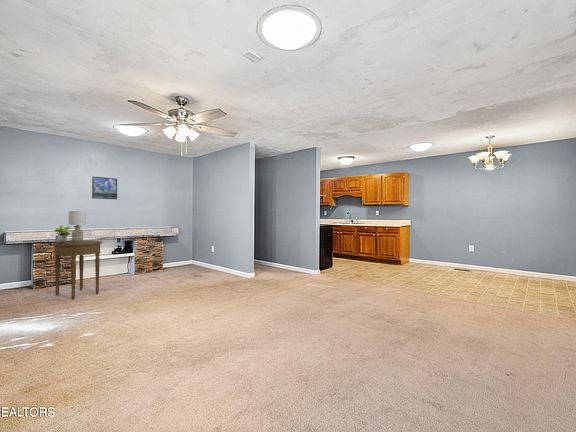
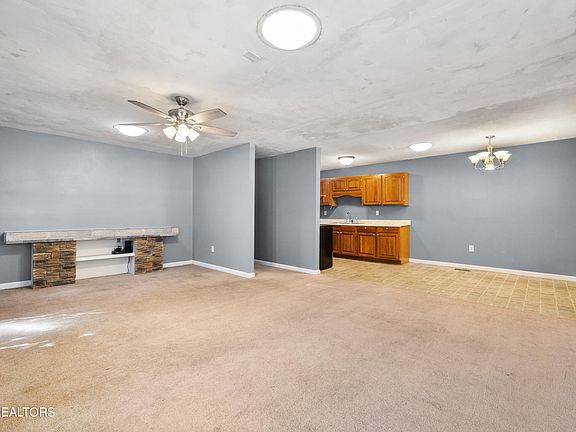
- side table (79, 268)
- potted plant (63, 234)
- lamp (77, 226)
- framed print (105, 188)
